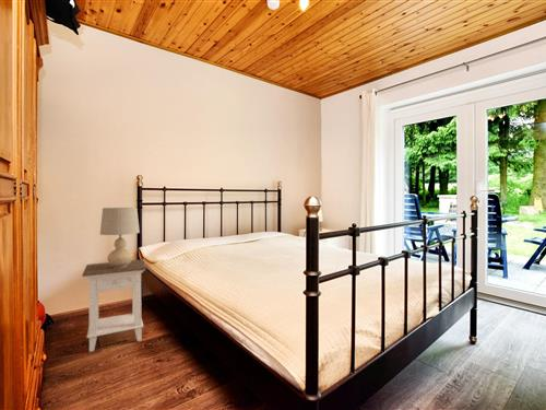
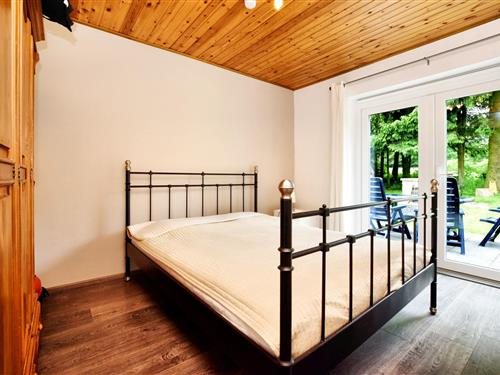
- nightstand (116, 289)
- table lamp (120, 236)
